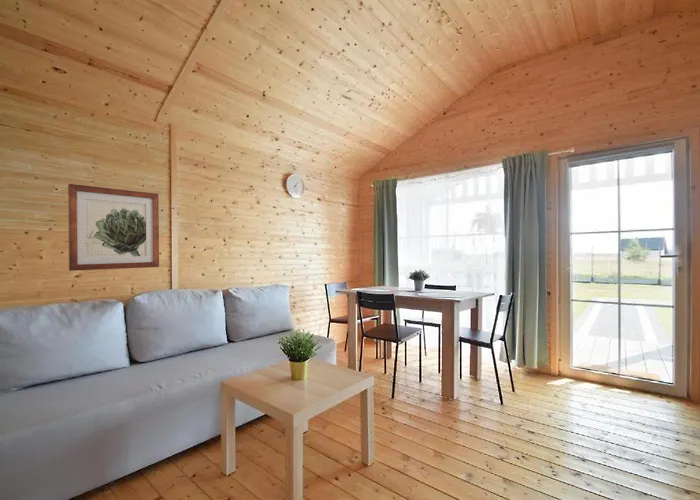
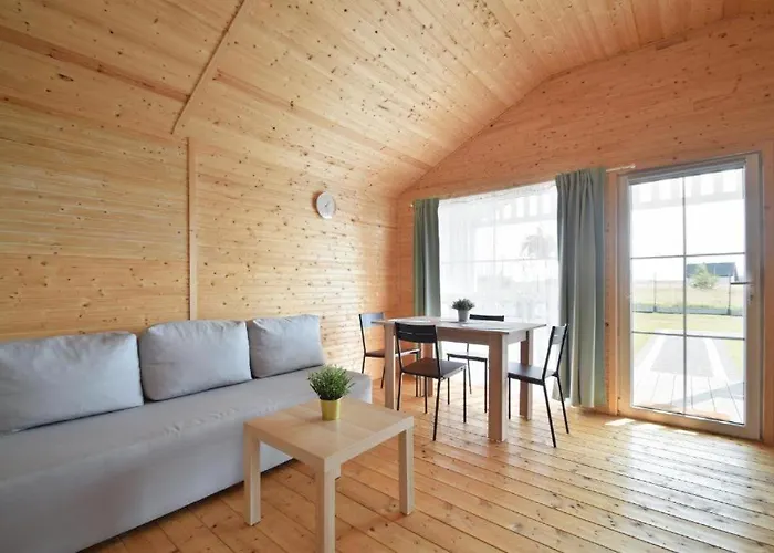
- wall art (117, 229)
